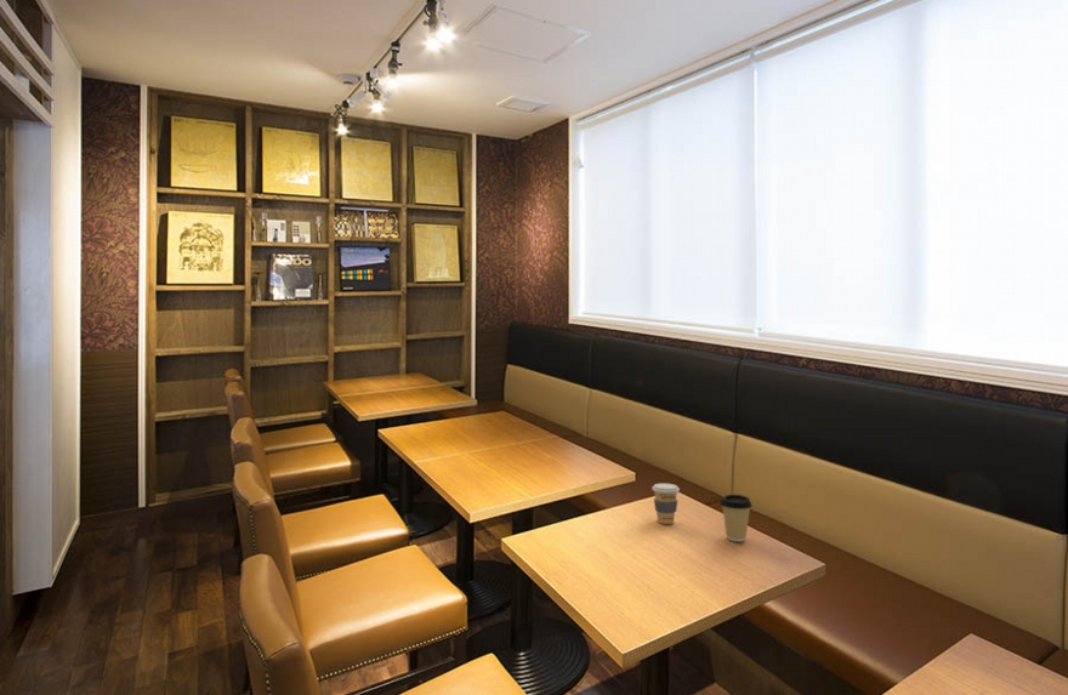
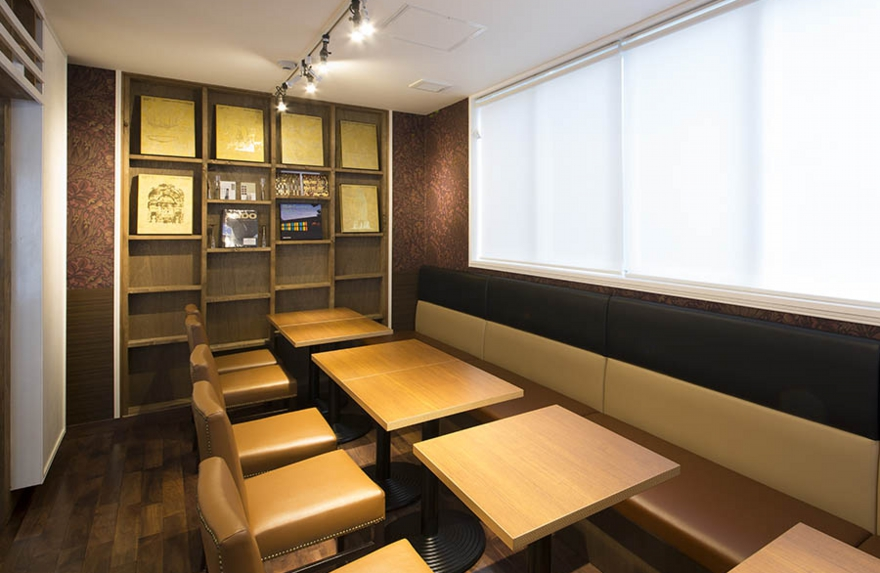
- coffee cup (665, 503)
- coffee cup (735, 518)
